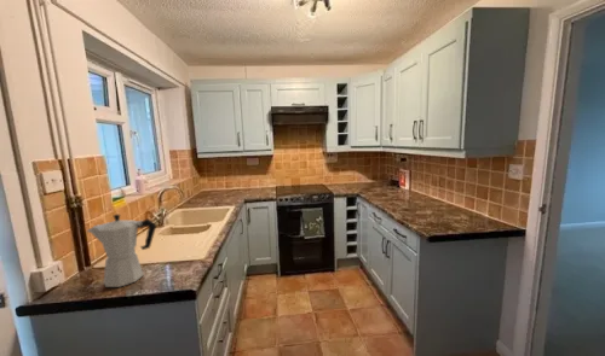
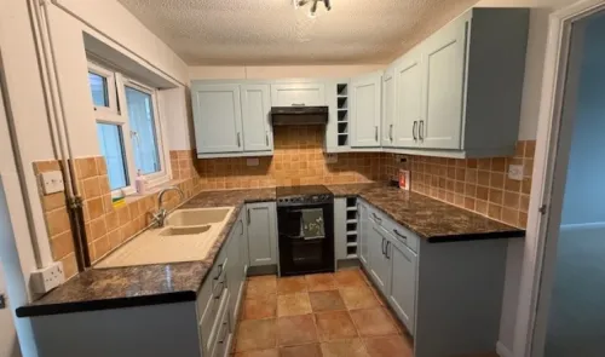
- moka pot (125, 246)
